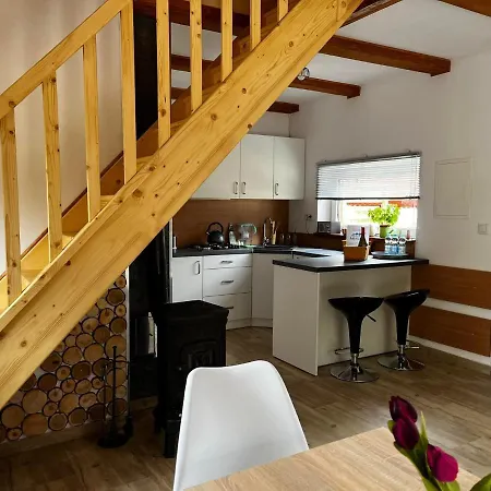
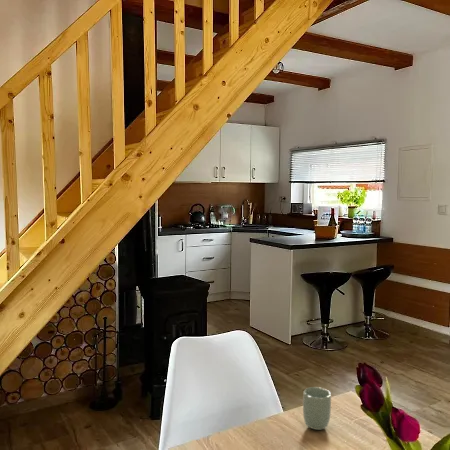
+ cup (316, 409)
